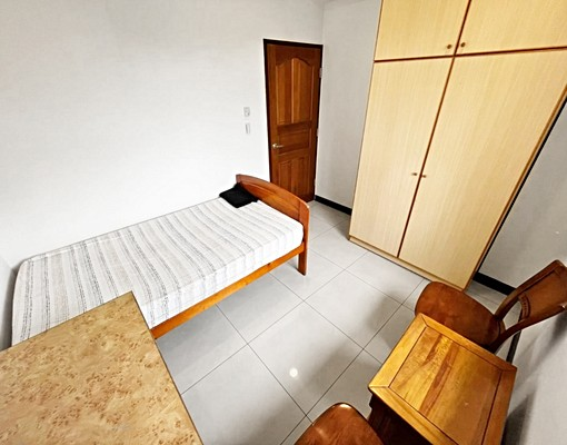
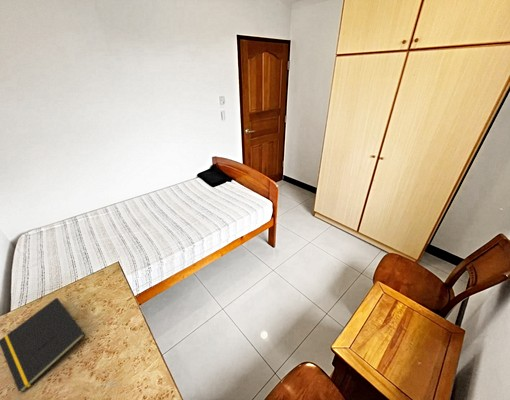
+ notepad (41, 338)
